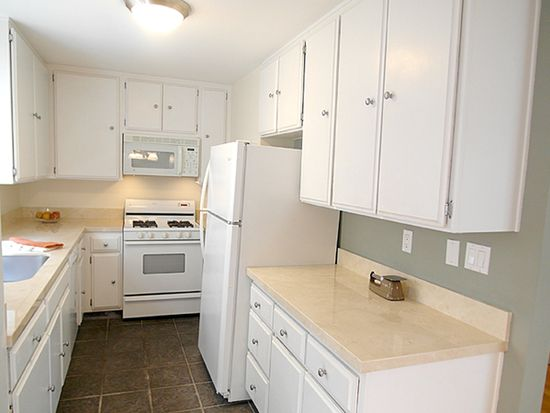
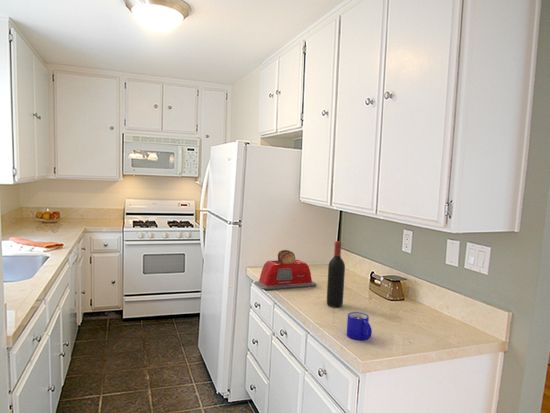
+ mug (361, 327)
+ toaster (286, 267)
+ wine bottle (336, 273)
